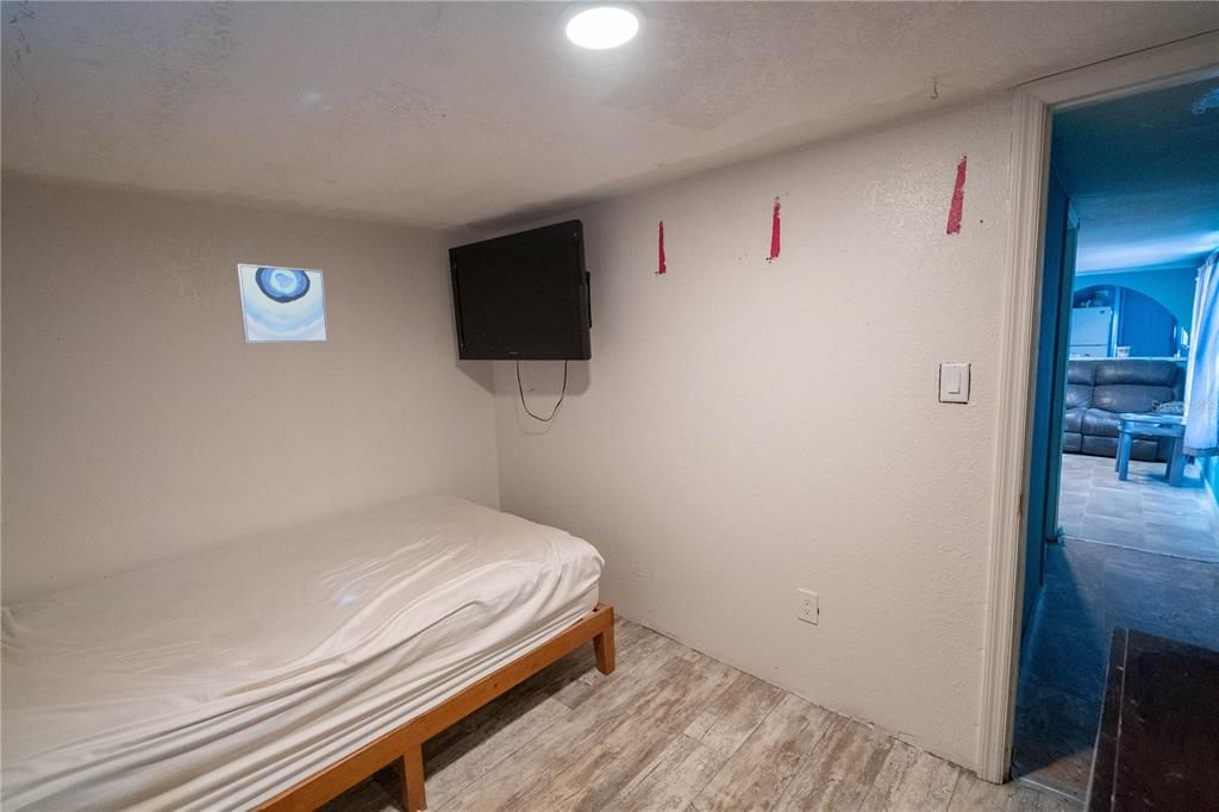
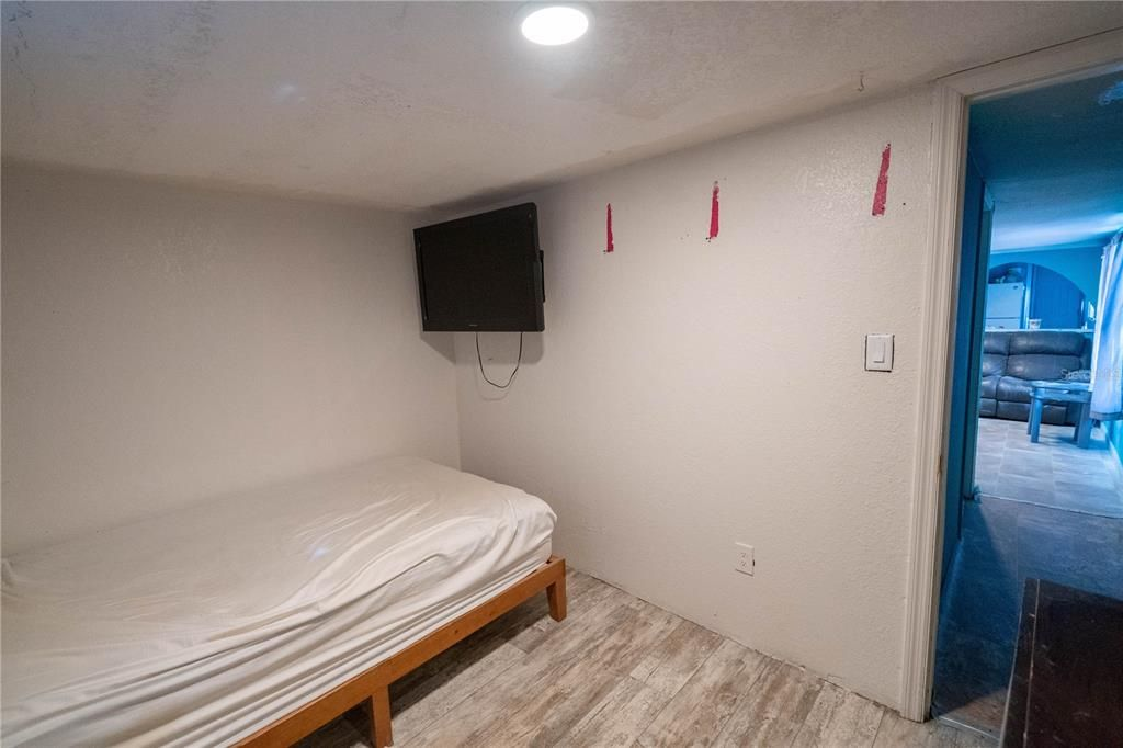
- wall art (285, 305)
